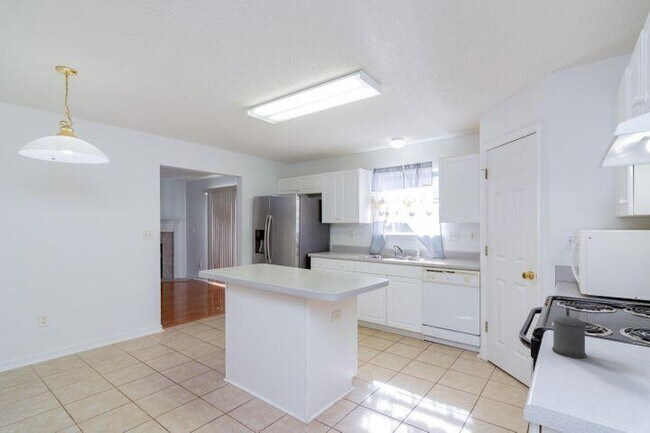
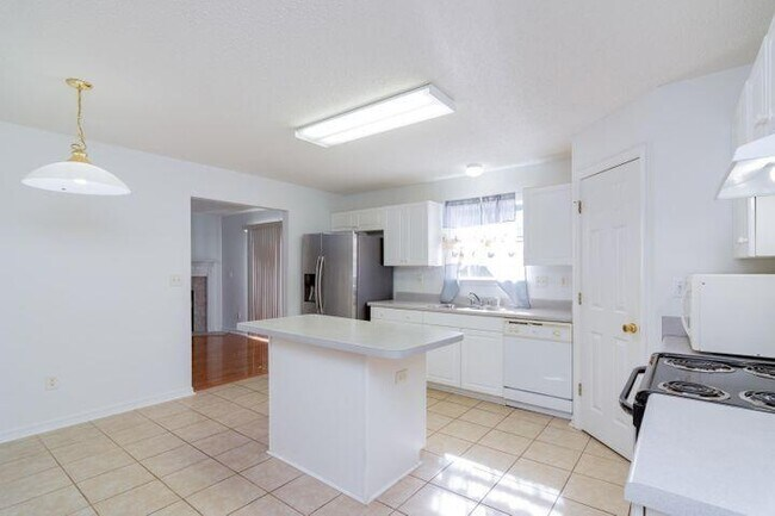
- beer stein (568, 330)
